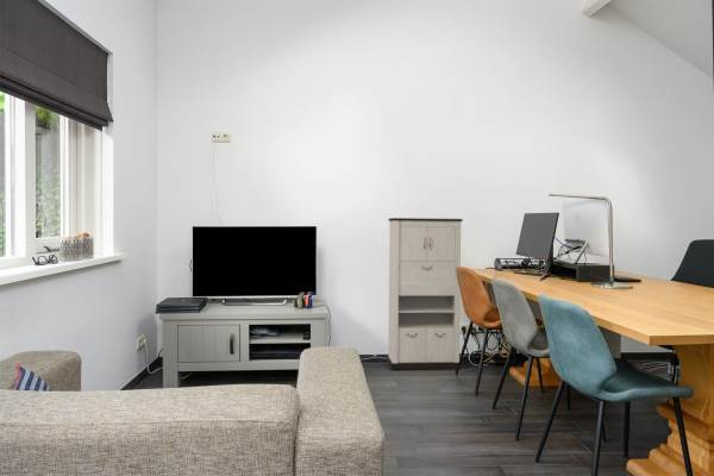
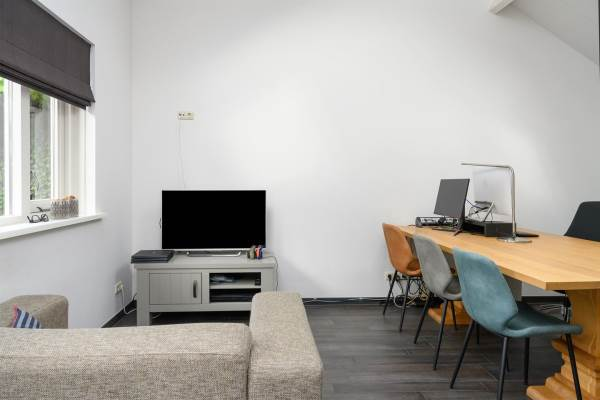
- cabinet (424, 292)
